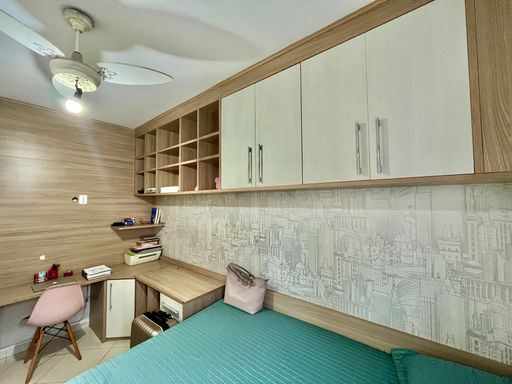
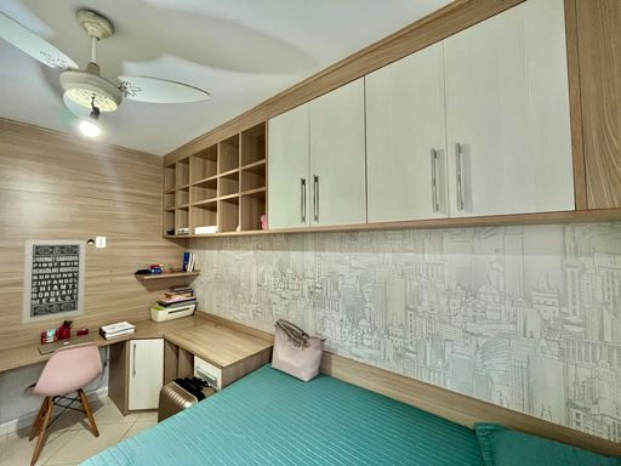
+ wall art (56, 278)
